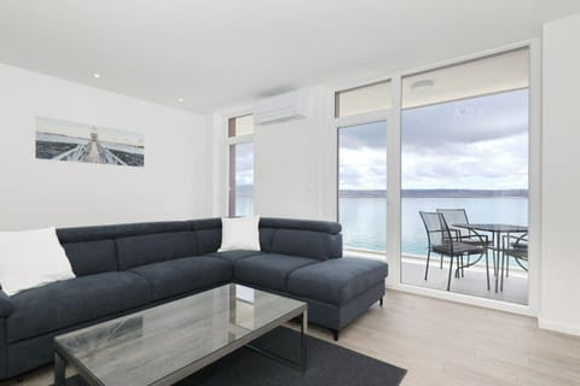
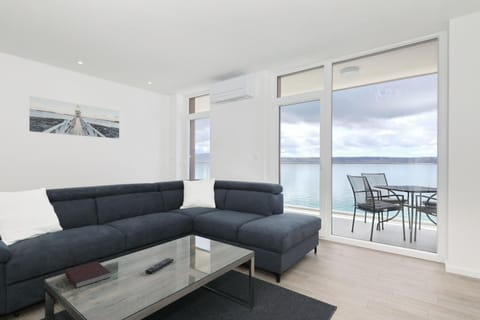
+ remote control (160, 265)
+ notebook (87, 273)
